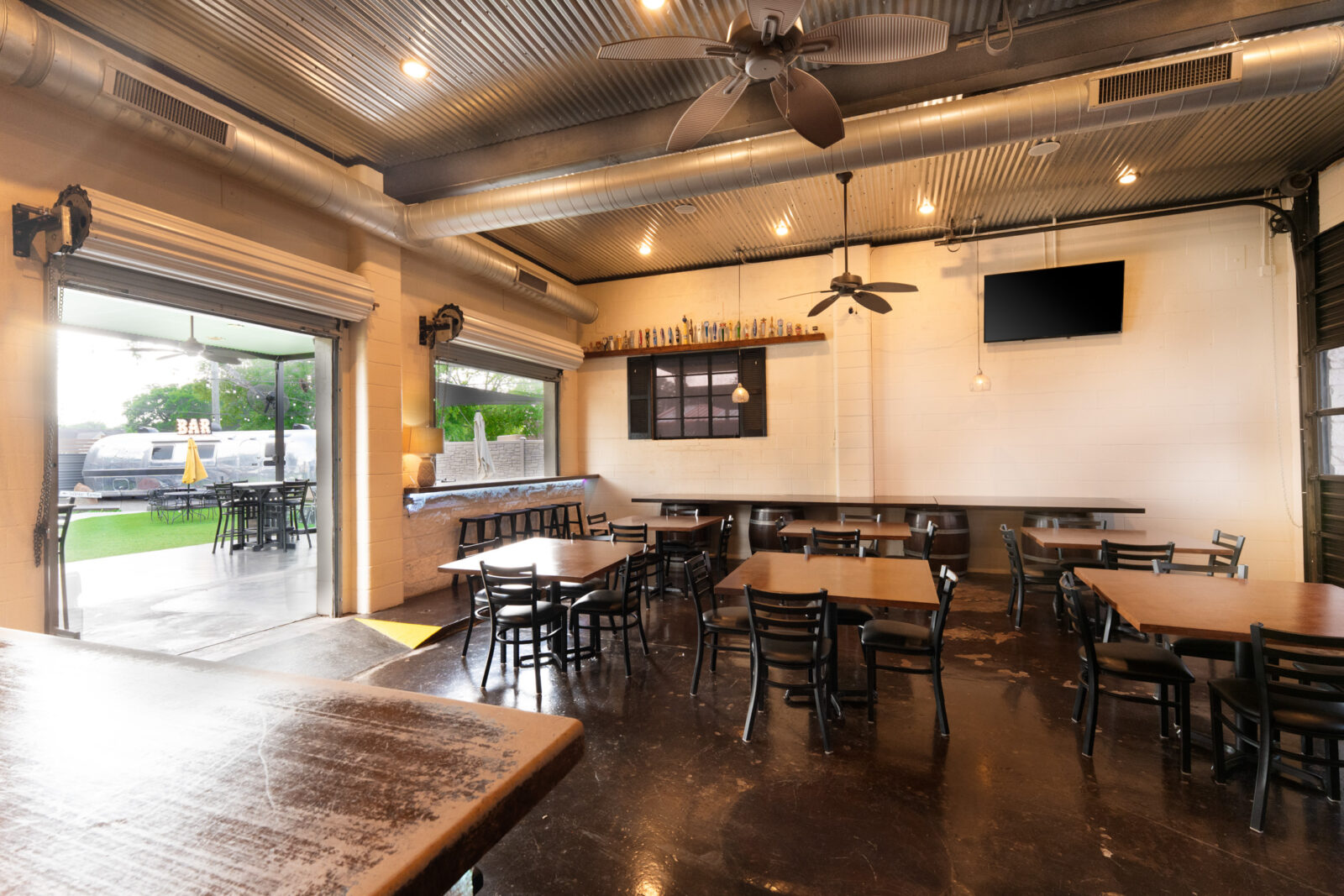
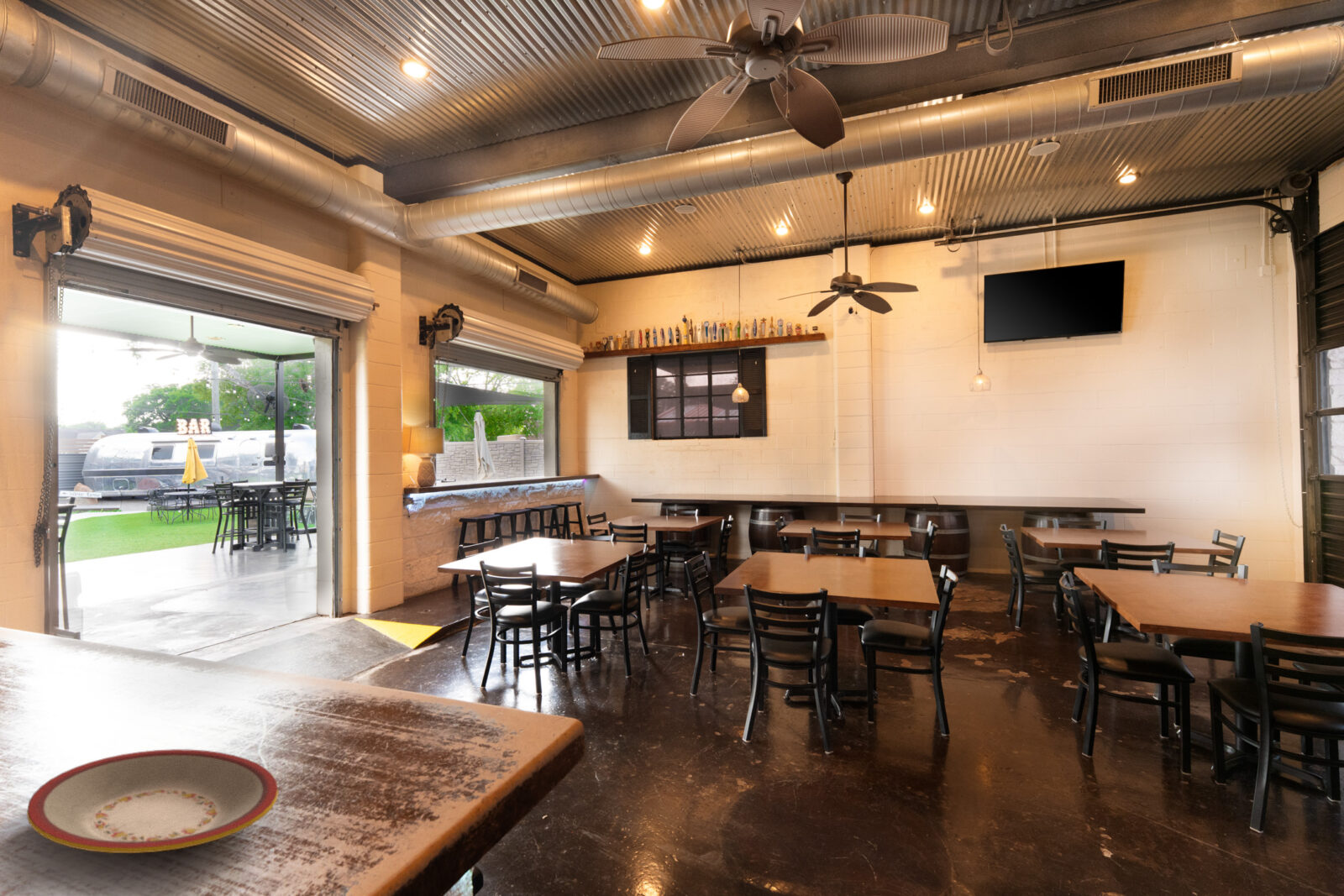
+ plate (155, 804)
